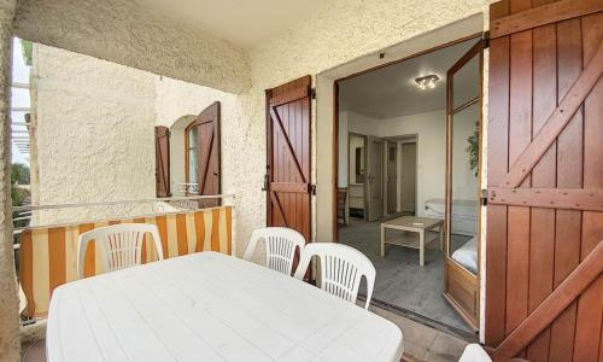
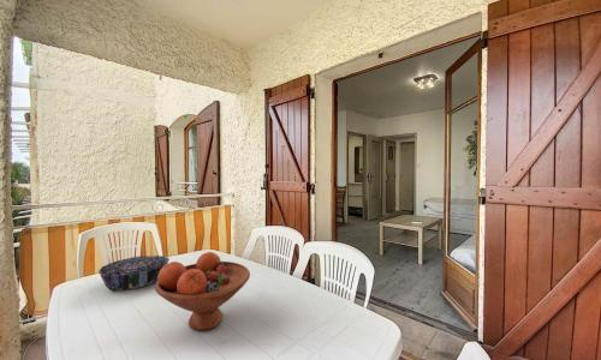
+ fruit bowl (206, 289)
+ decorative bowl (136, 271)
